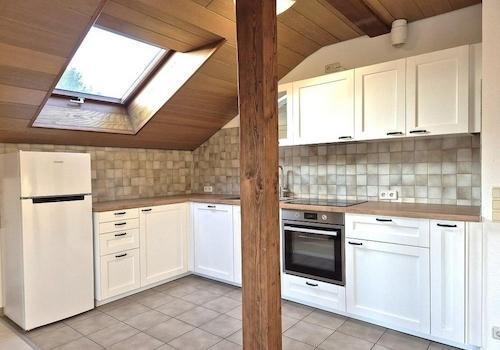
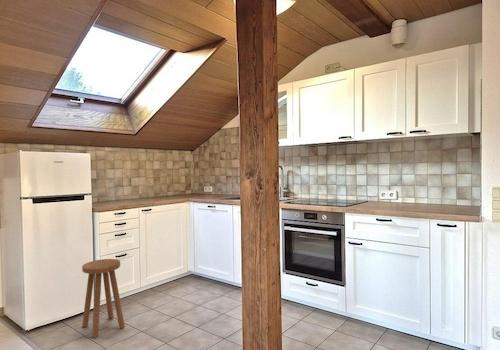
+ stool (100, 294)
